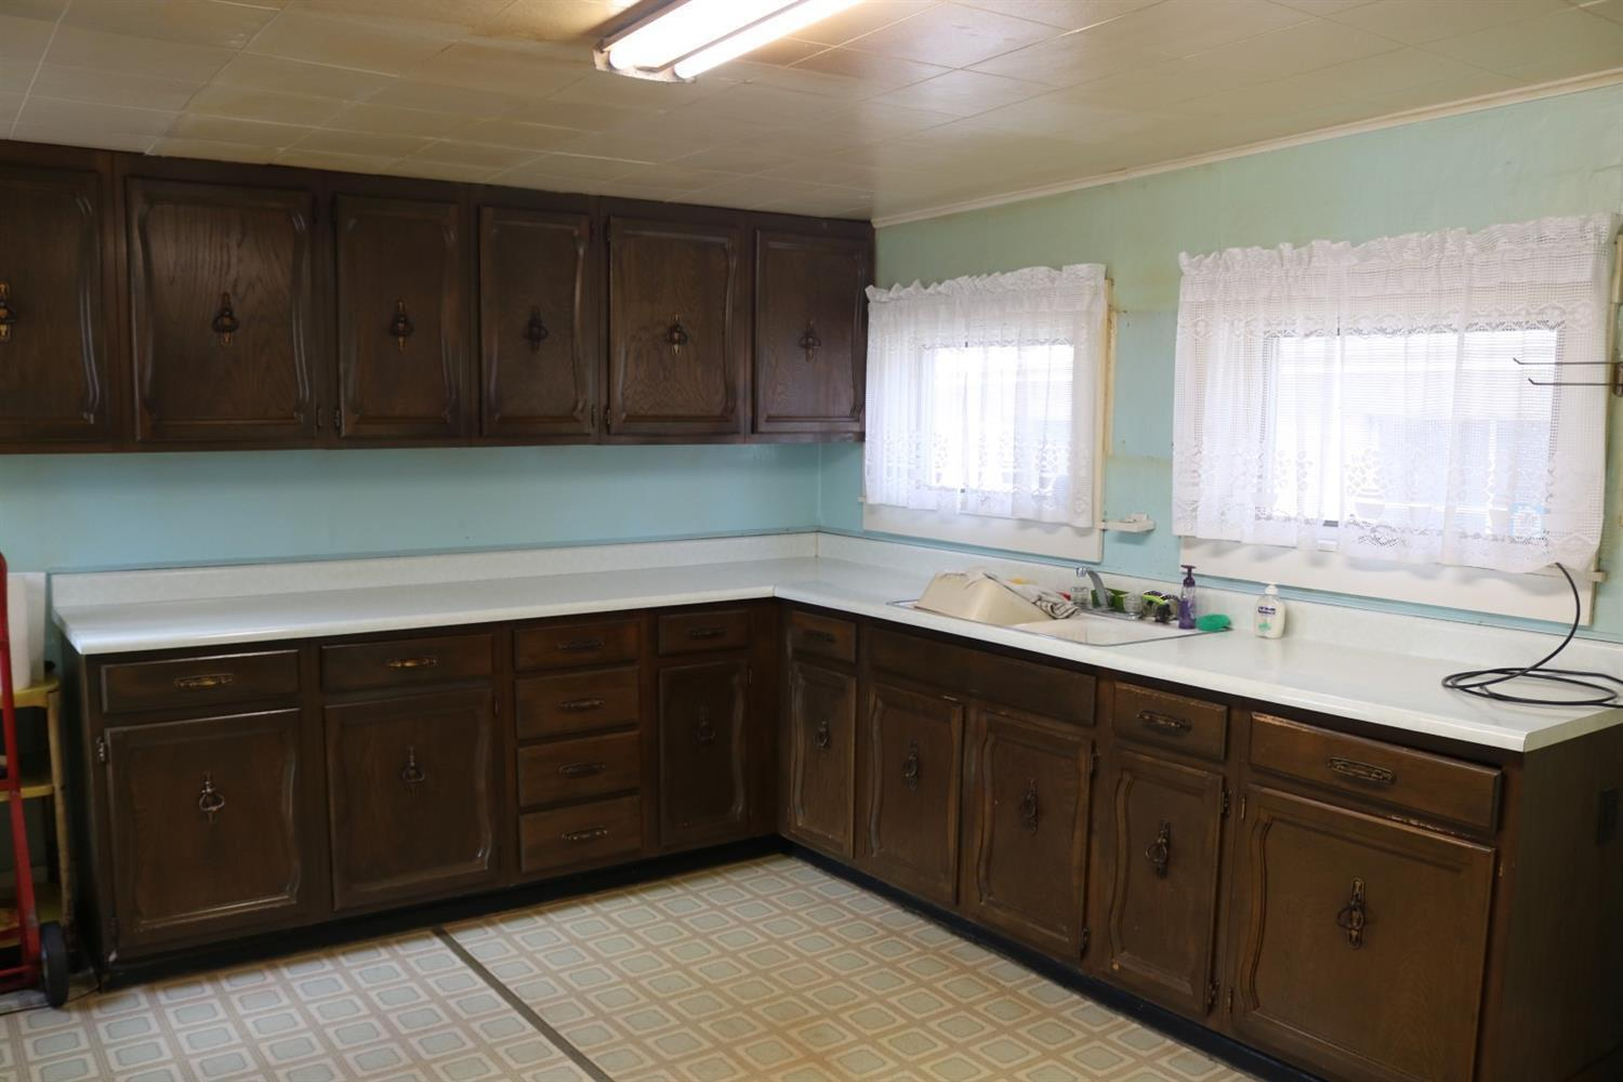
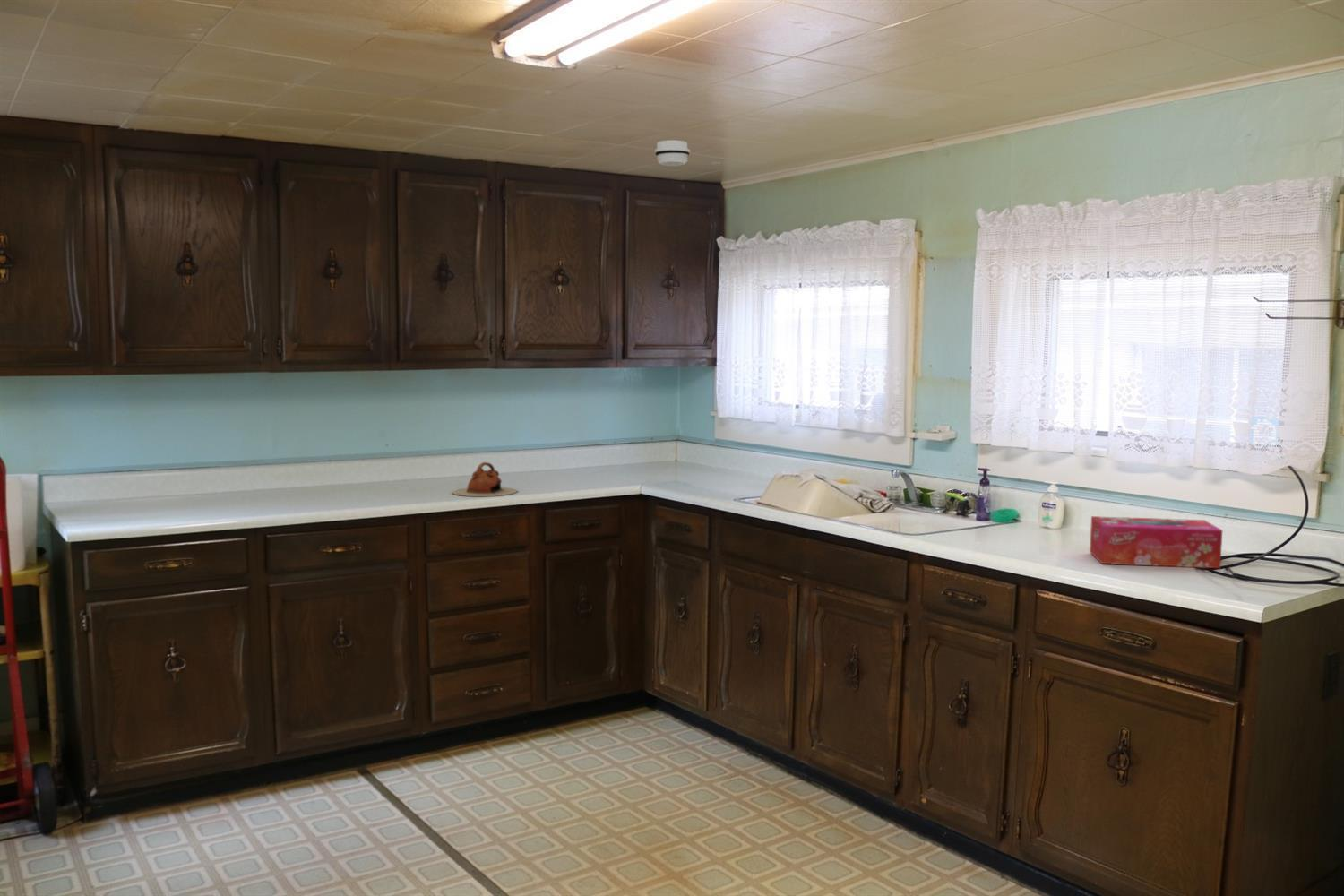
+ teapot (485, 477)
+ tissue box (1153, 541)
+ smoke detector (672, 152)
